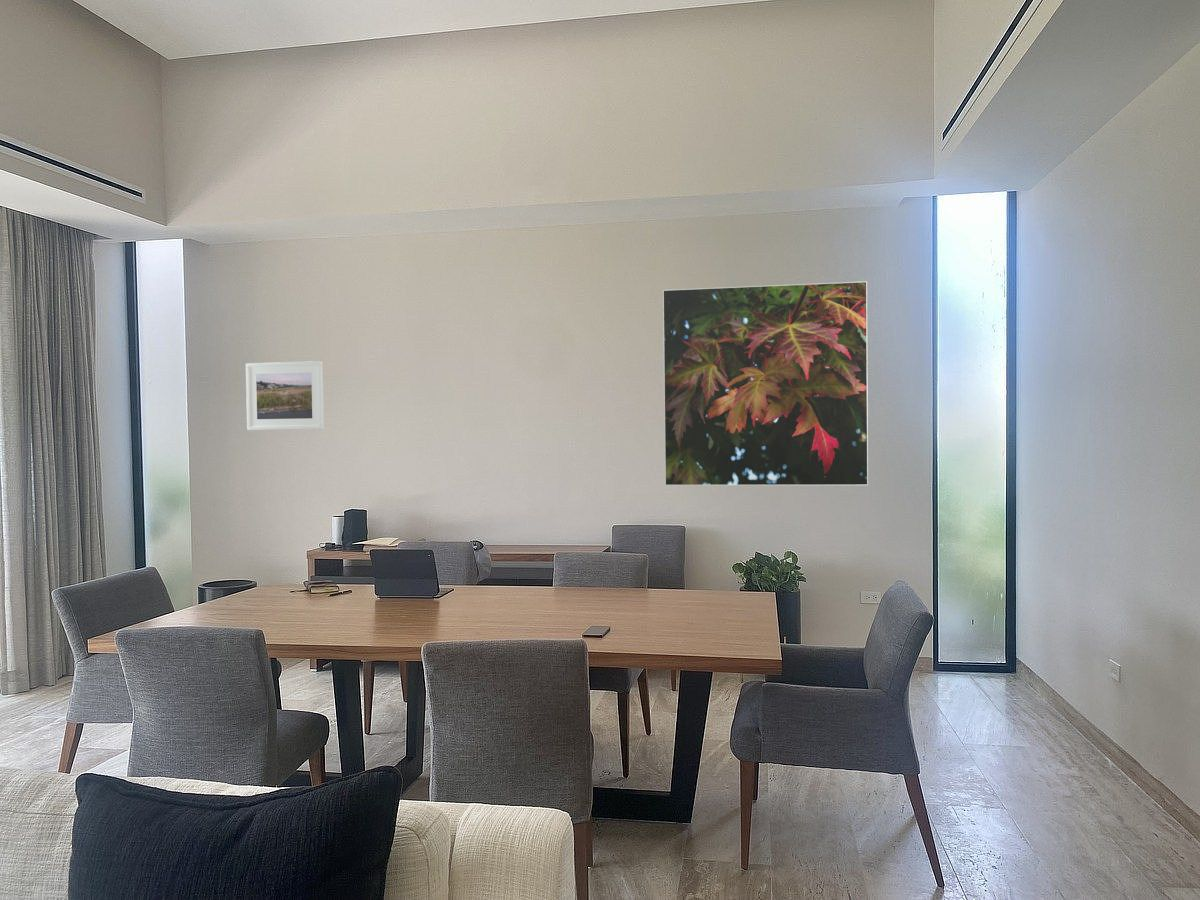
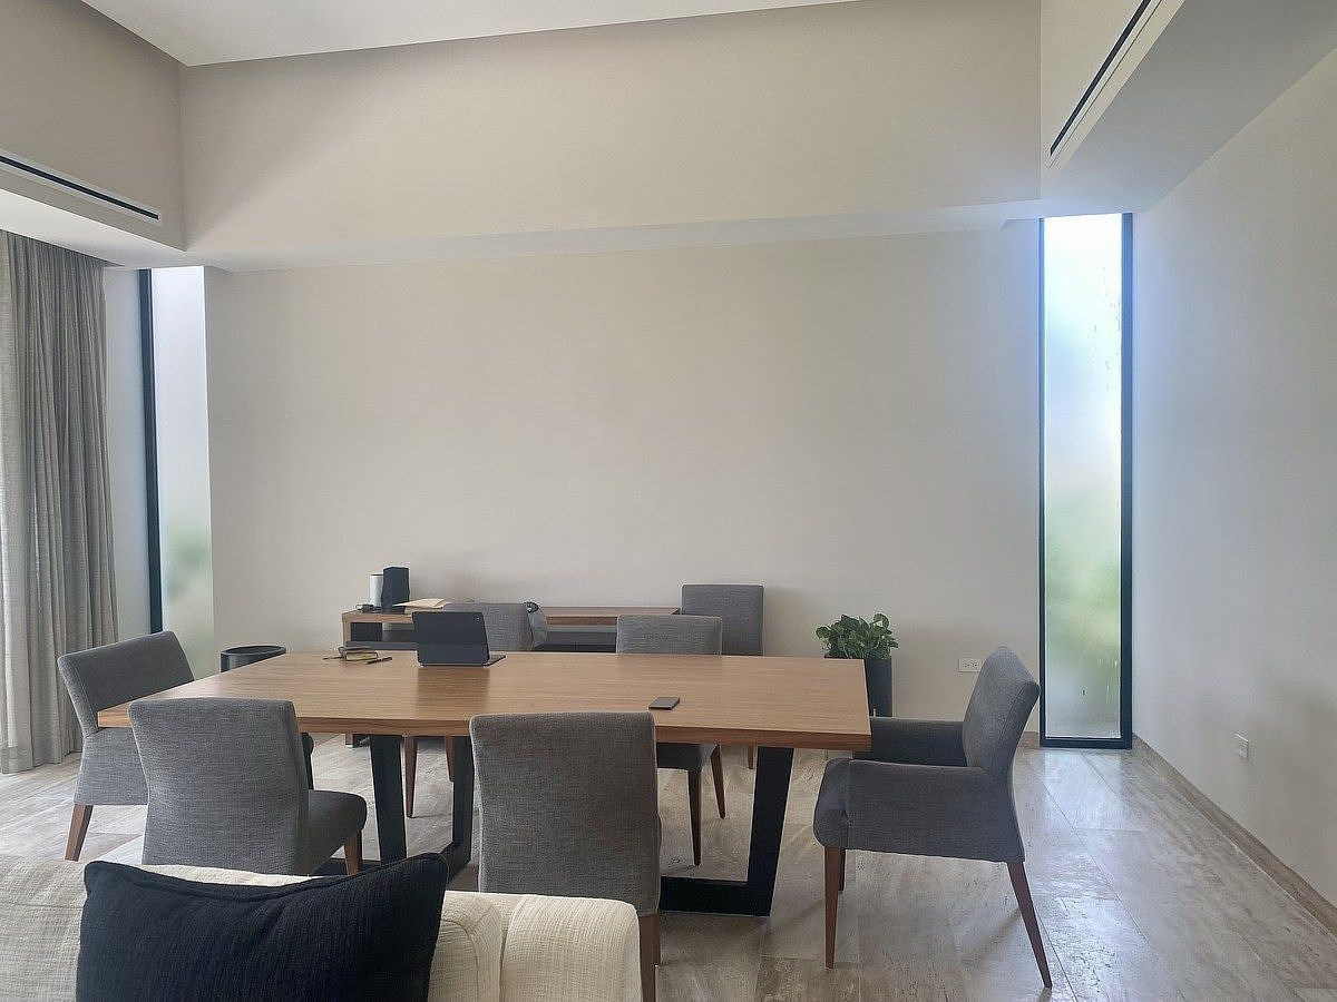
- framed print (763, 385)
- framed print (284, 396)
